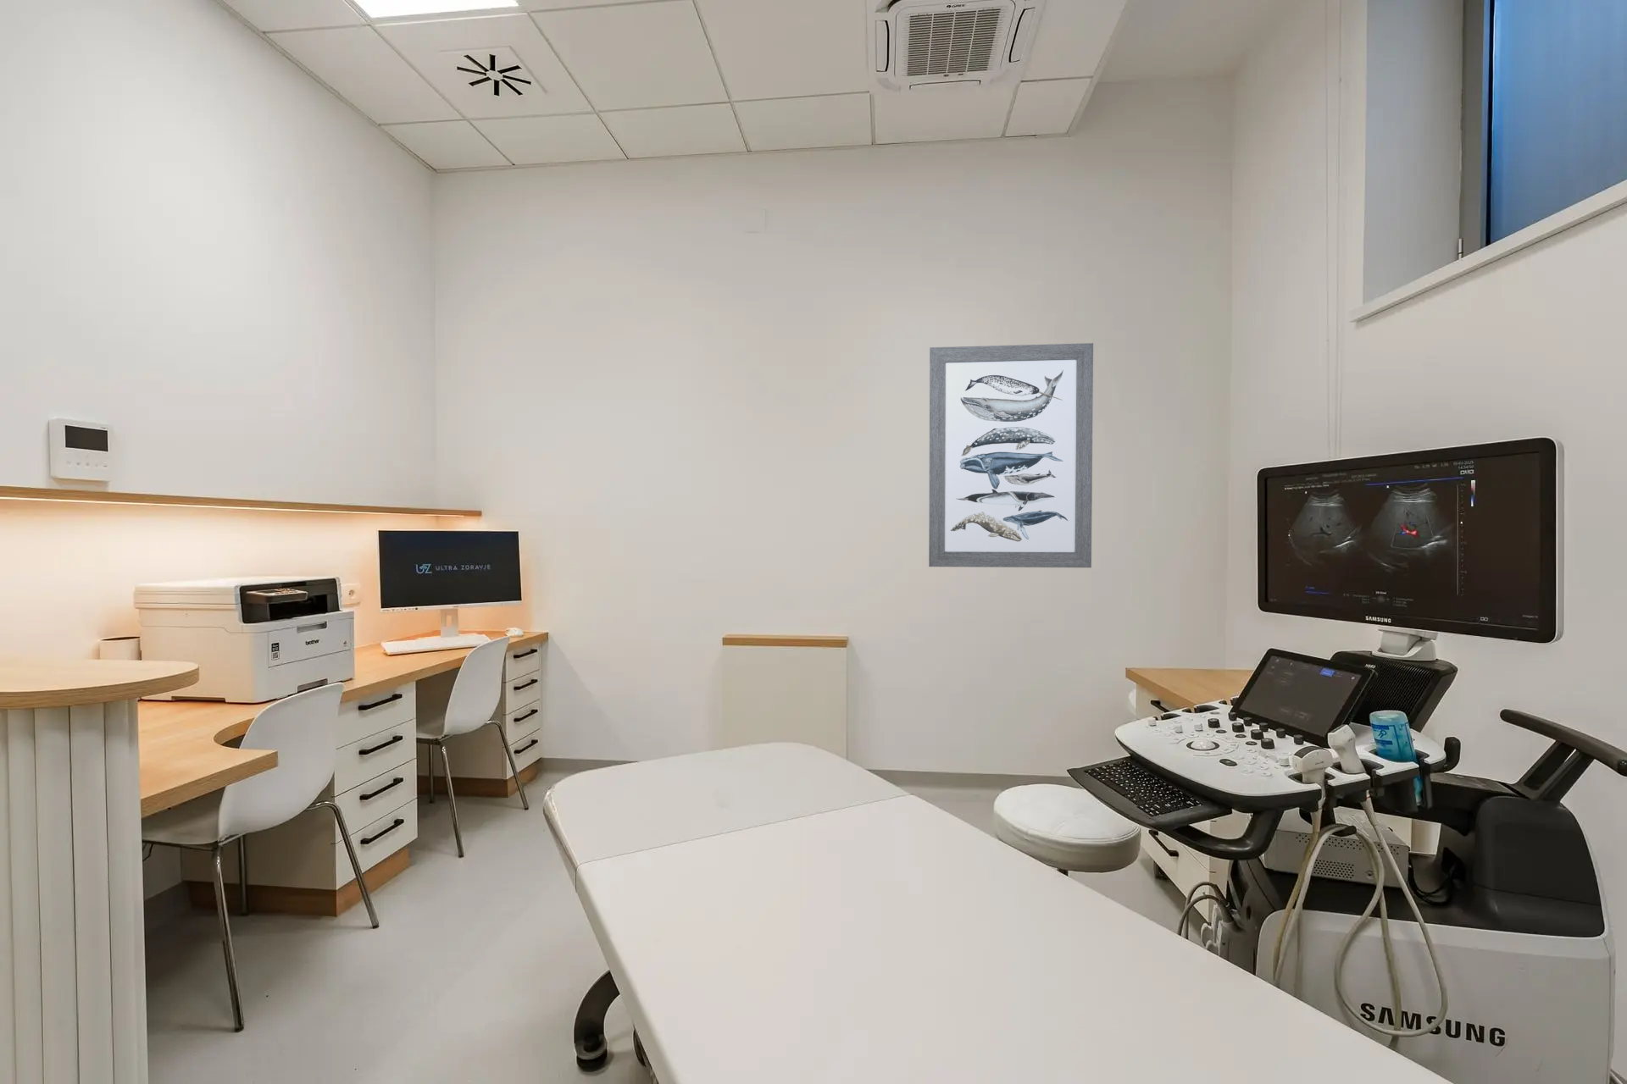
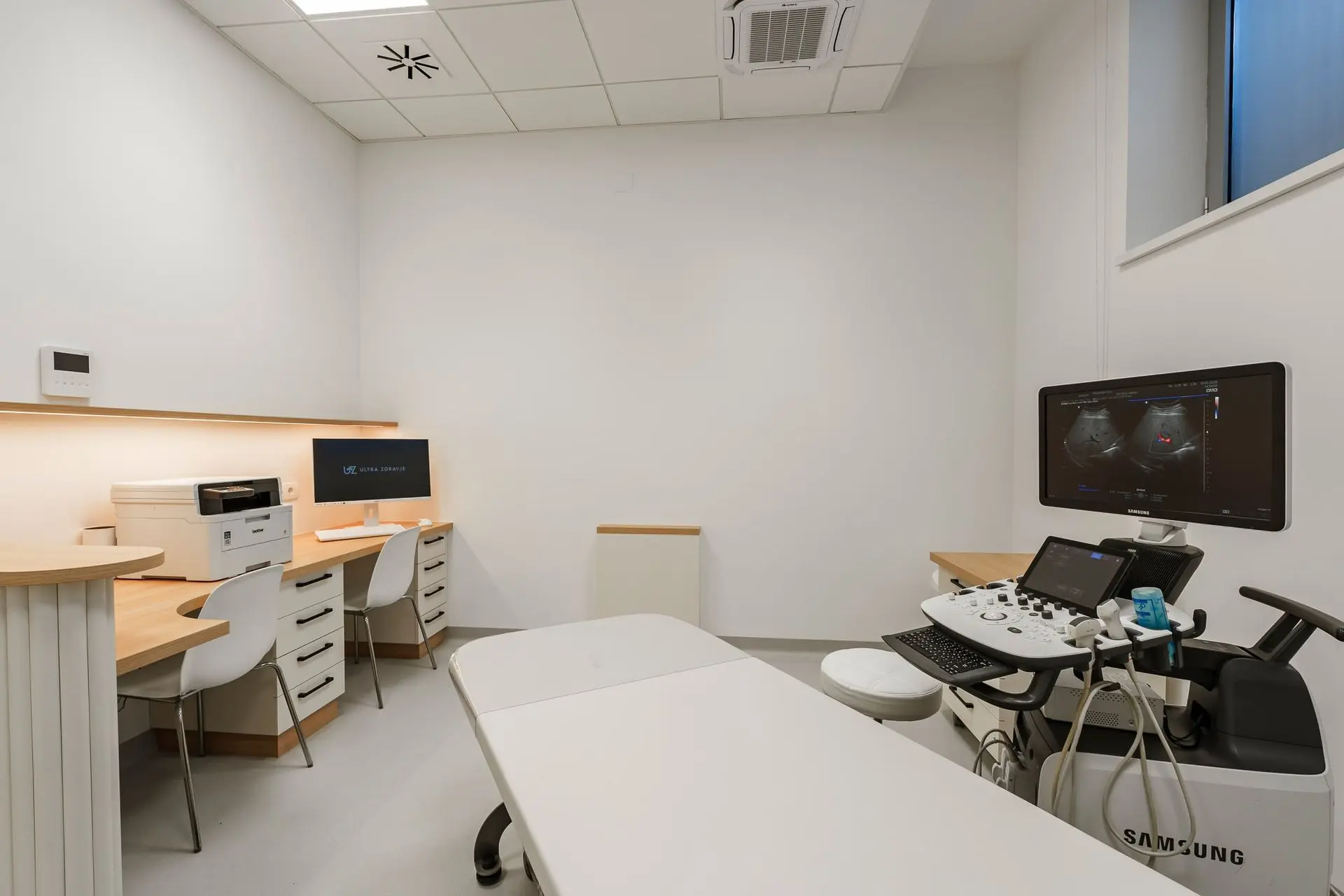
- wall art (1010, 456)
